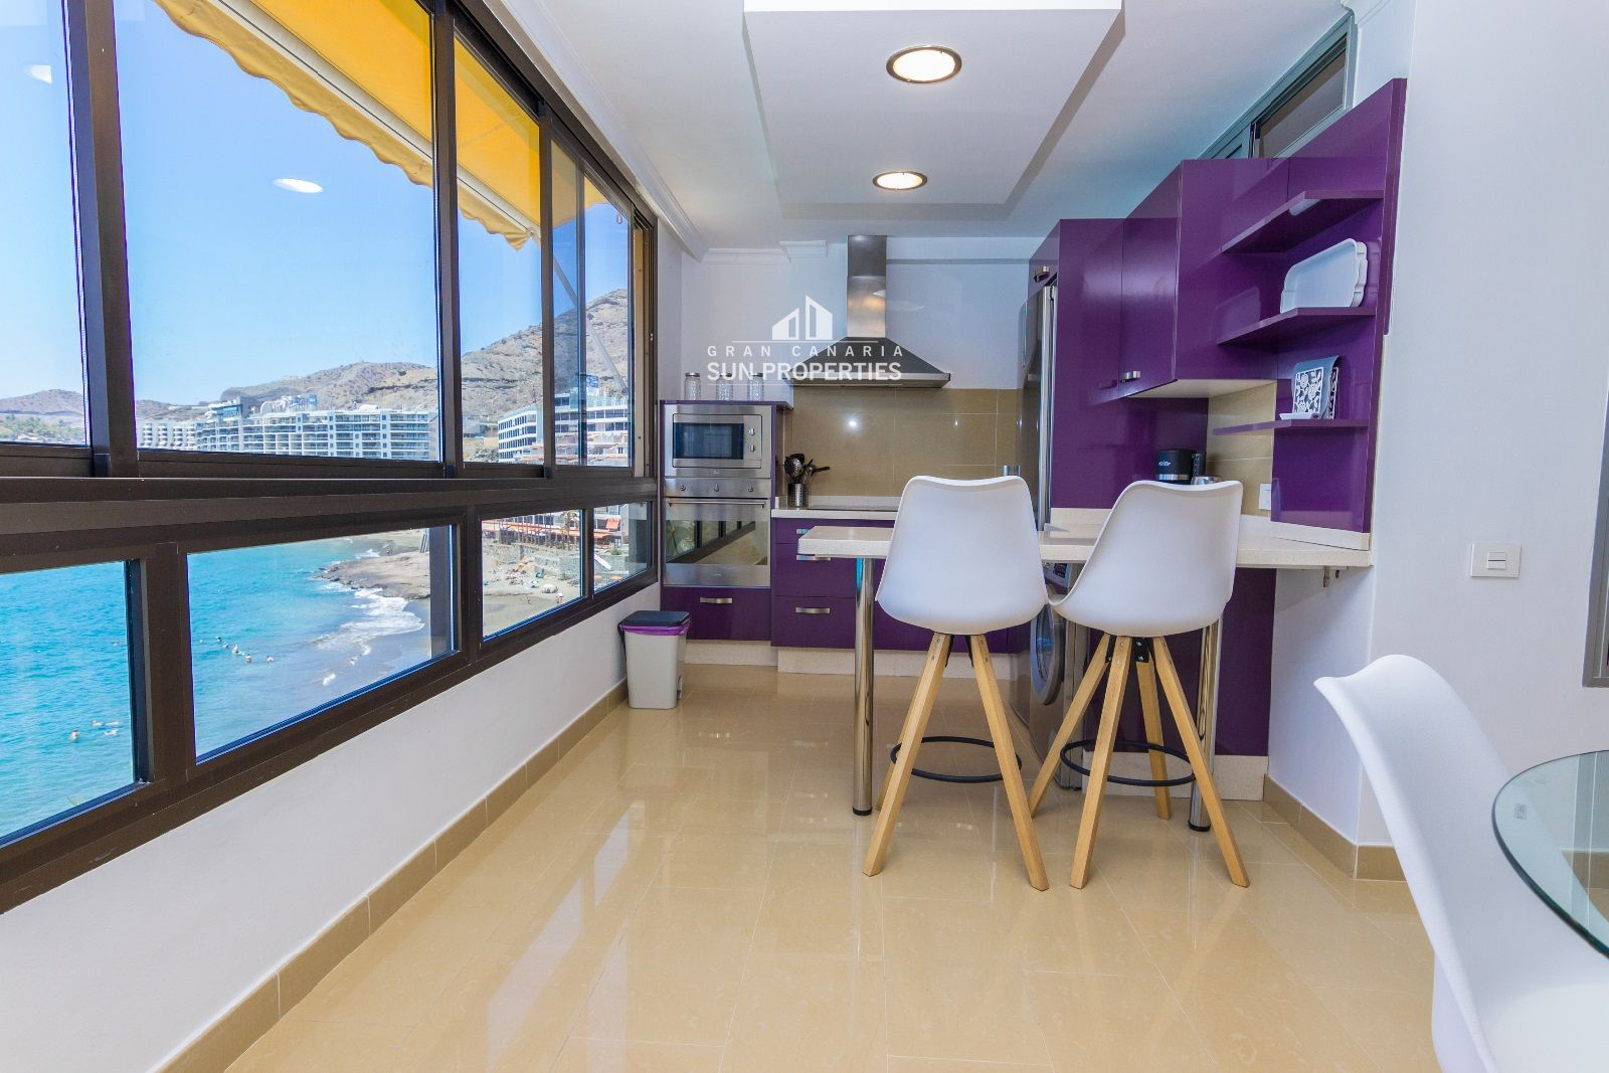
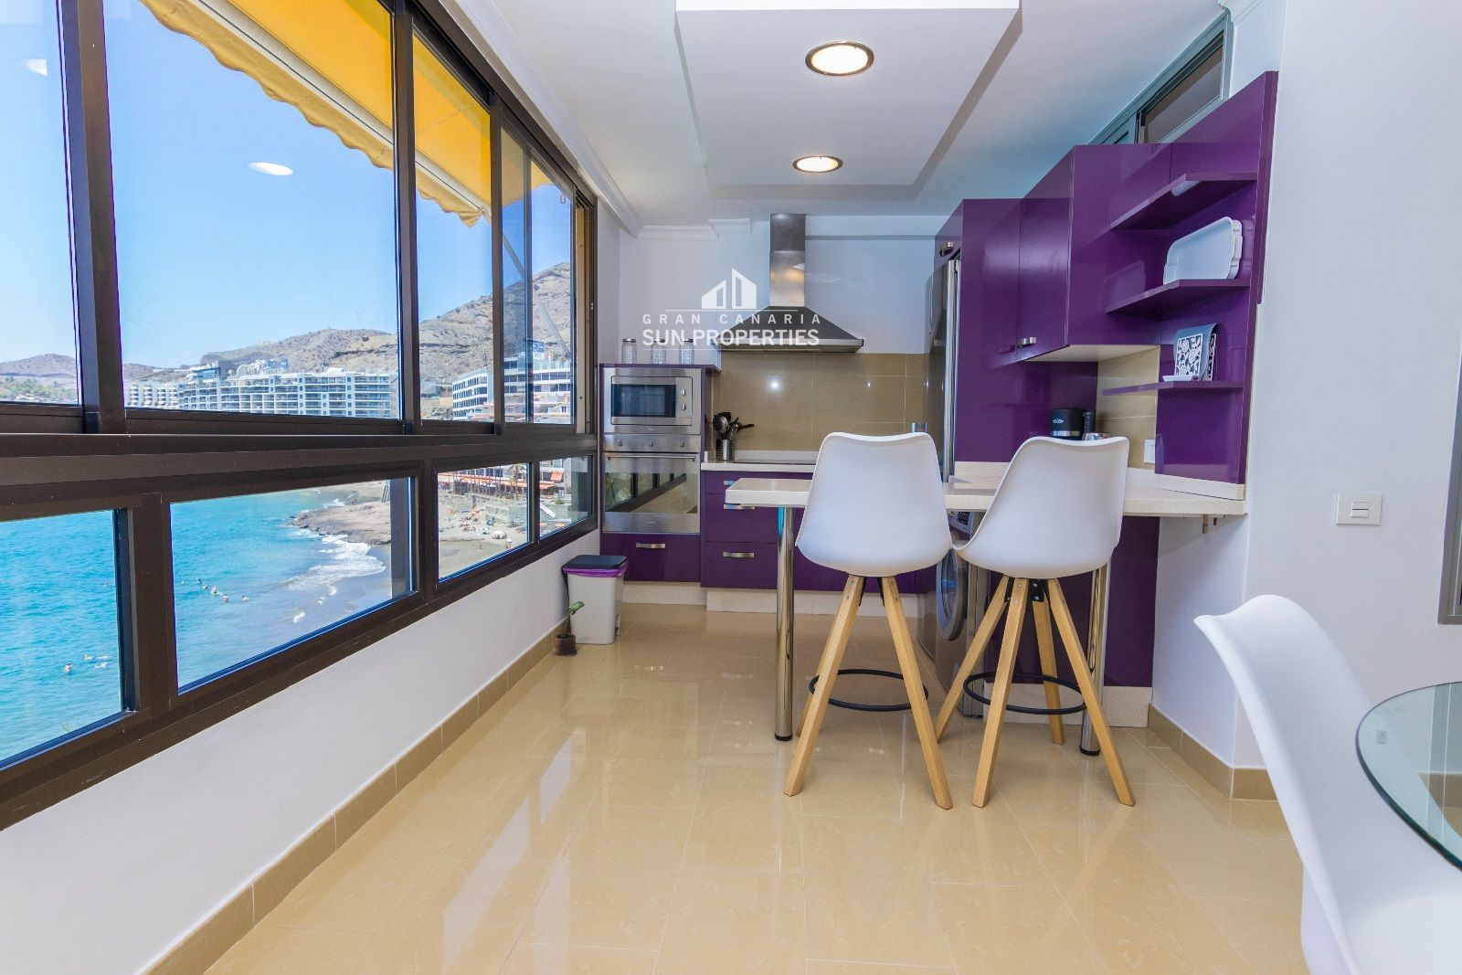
+ potted plant (566, 625)
